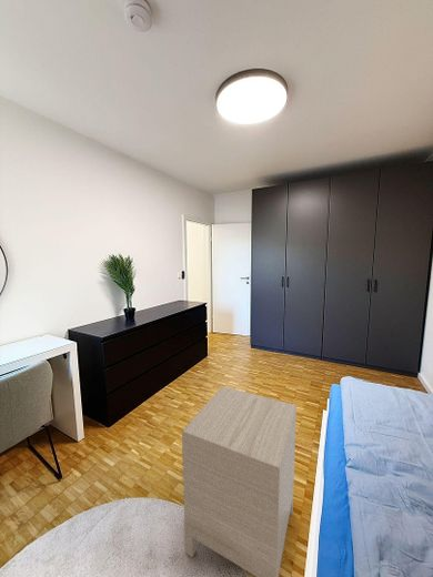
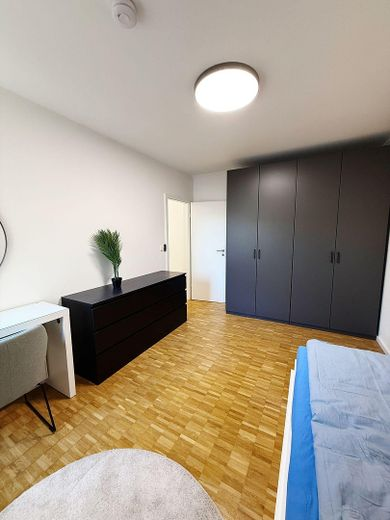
- nightstand (236, 472)
